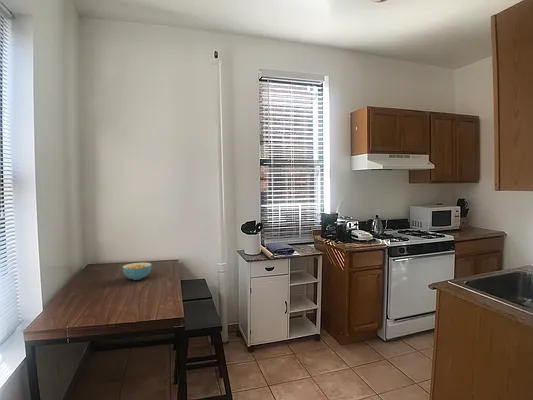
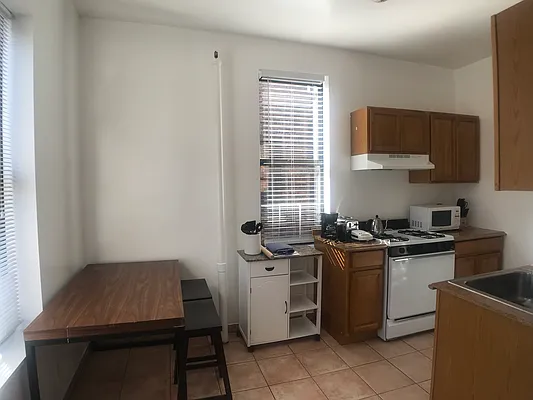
- cereal bowl (137, 272)
